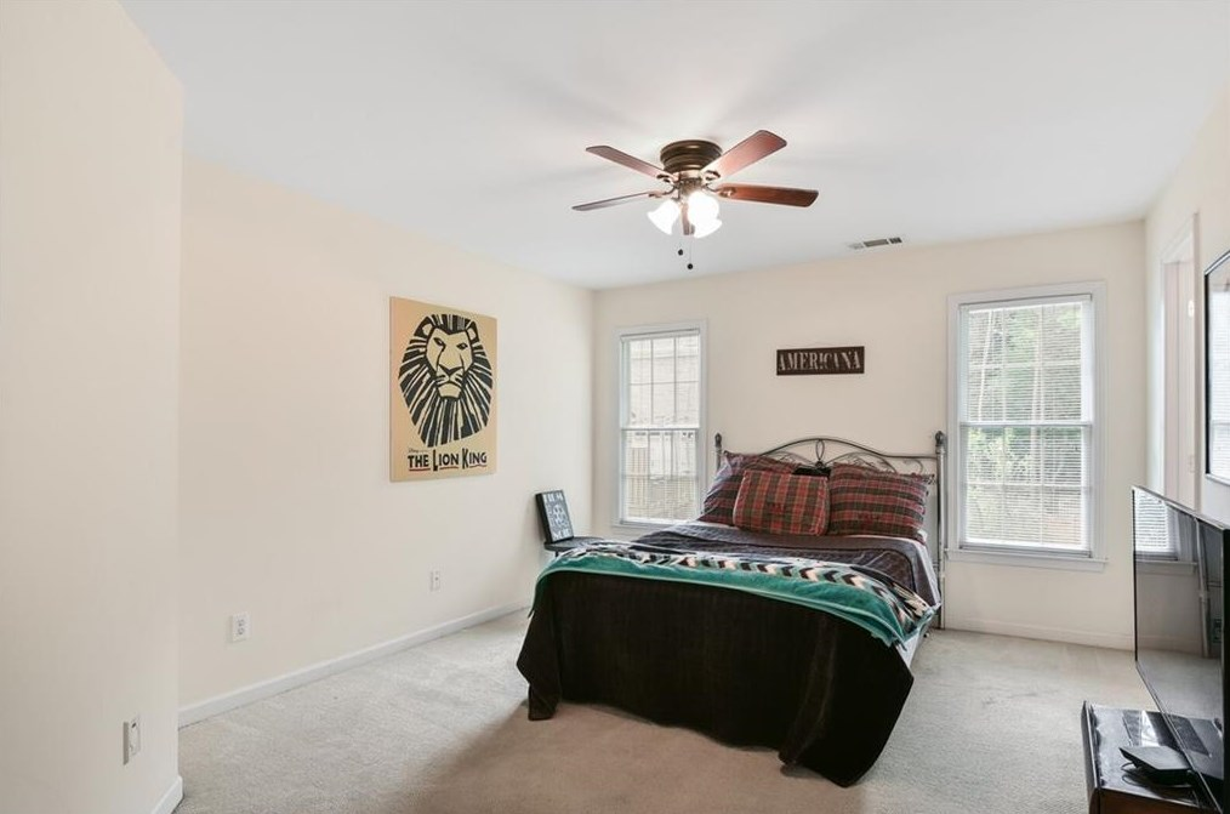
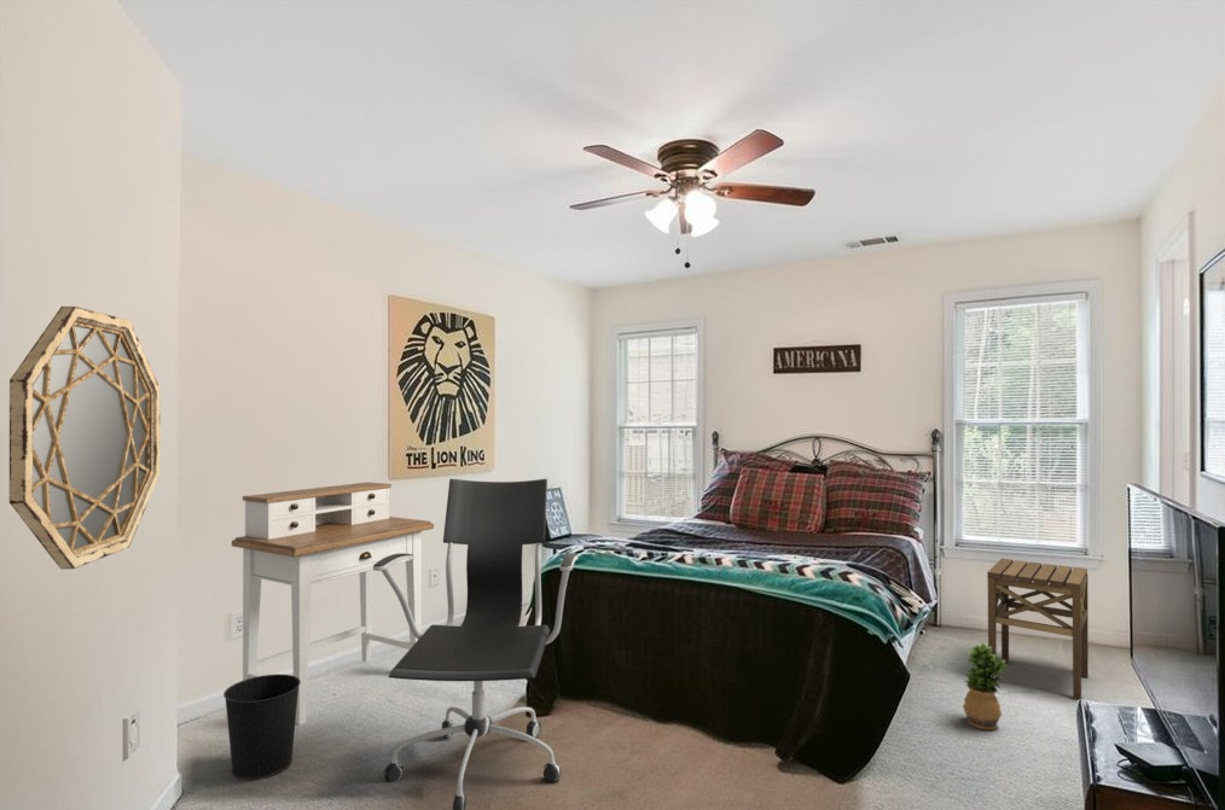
+ home mirror (98, 435)
+ potted plant (986, 682)
+ wastebasket (262, 727)
+ side table (1038, 624)
+ desk (335, 578)
+ office chair (482, 622)
